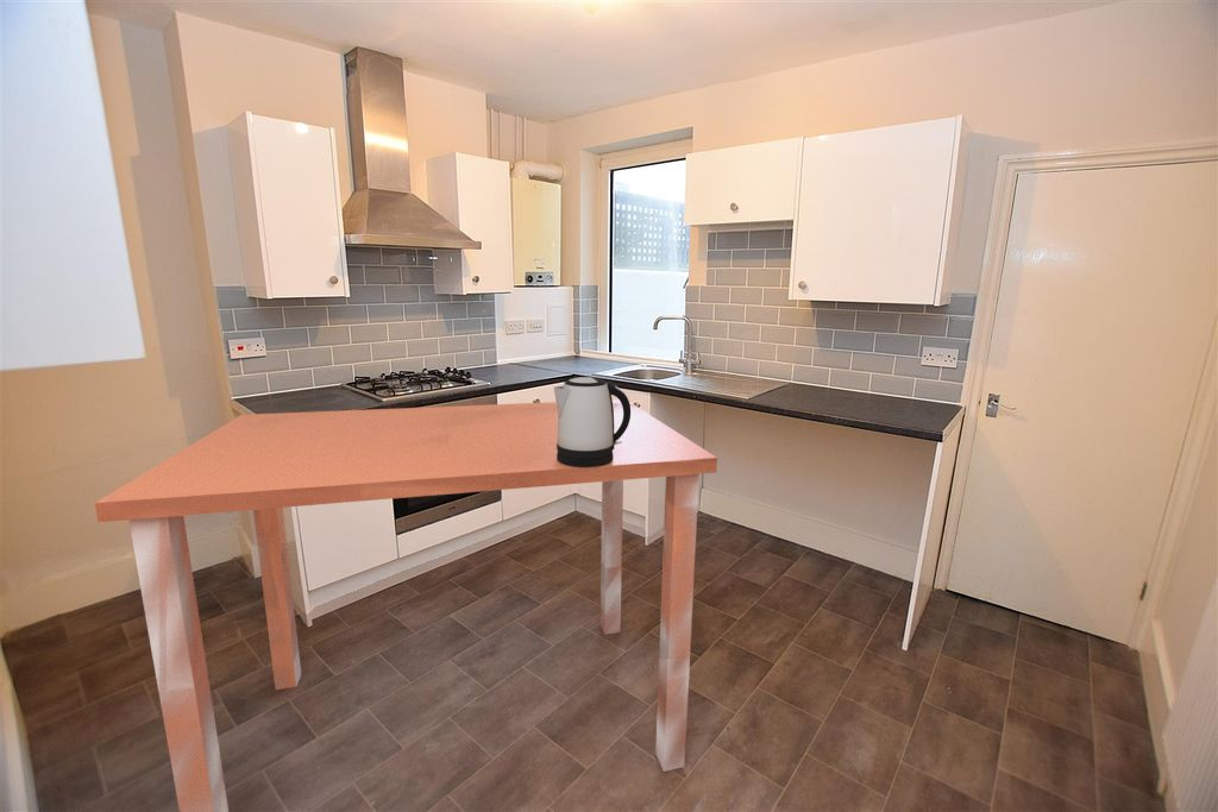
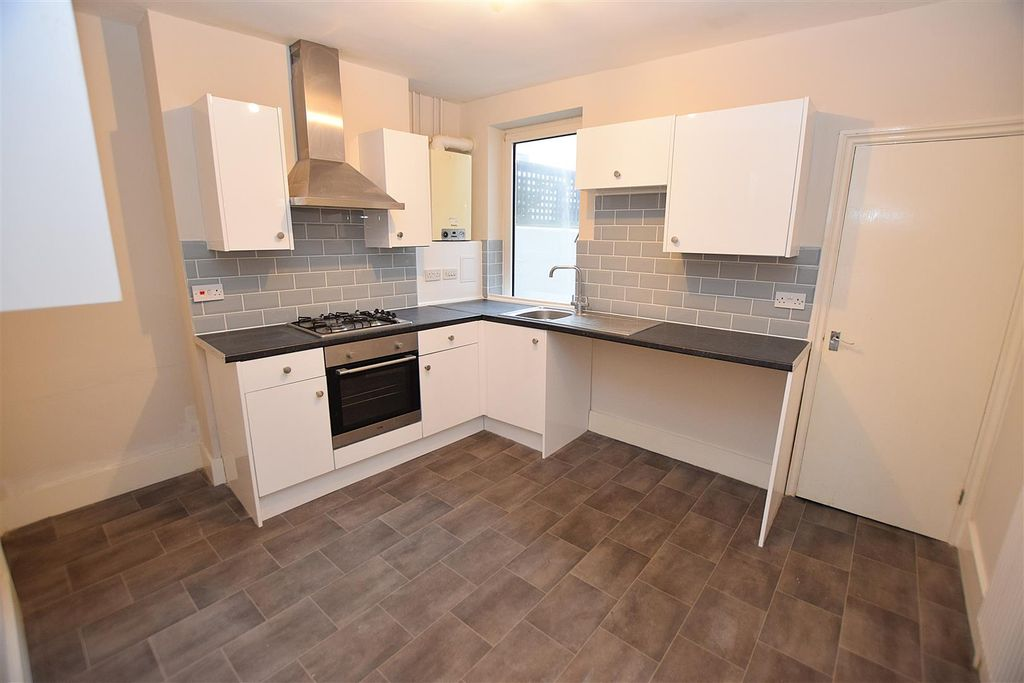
- kettle (592, 417)
- dining table (448, 493)
